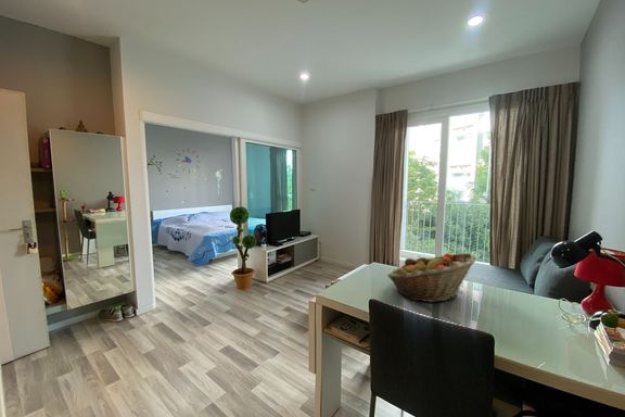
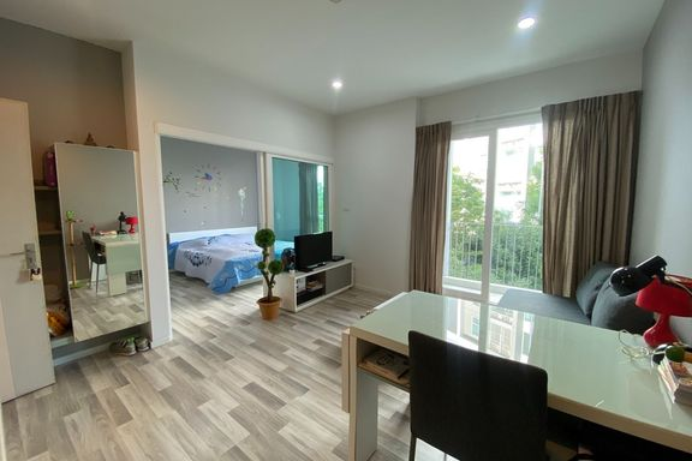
- fruit basket (431, 271)
